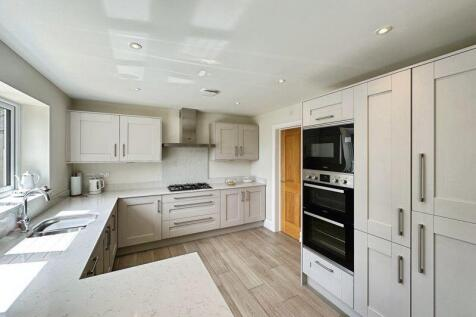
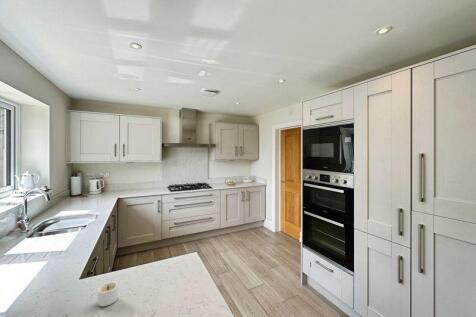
+ candle (103, 295)
